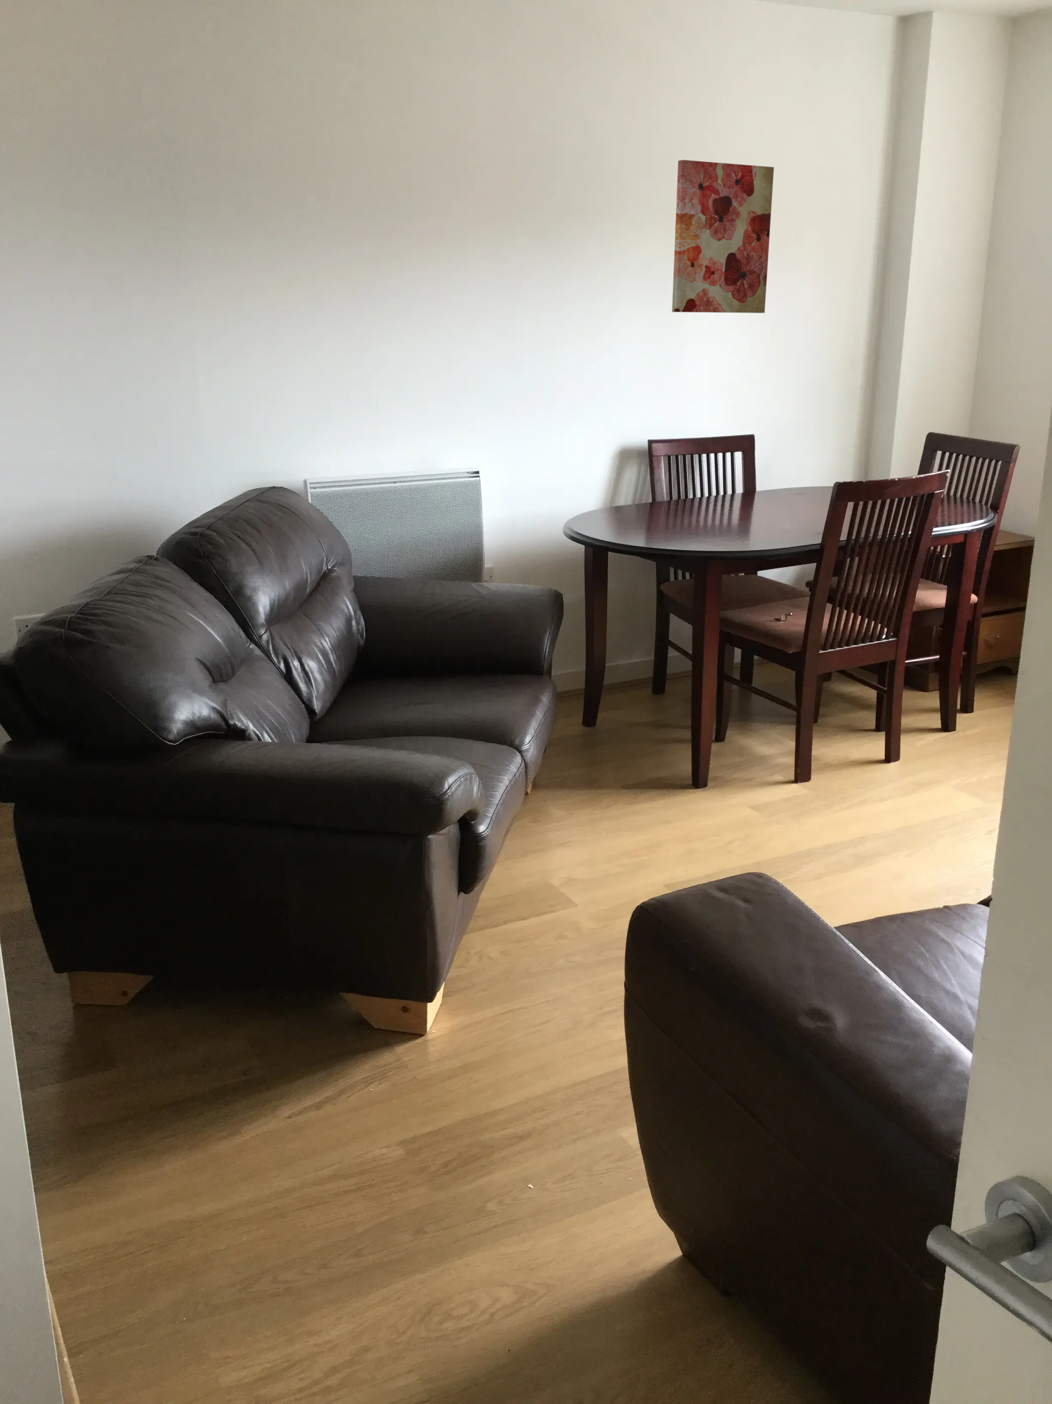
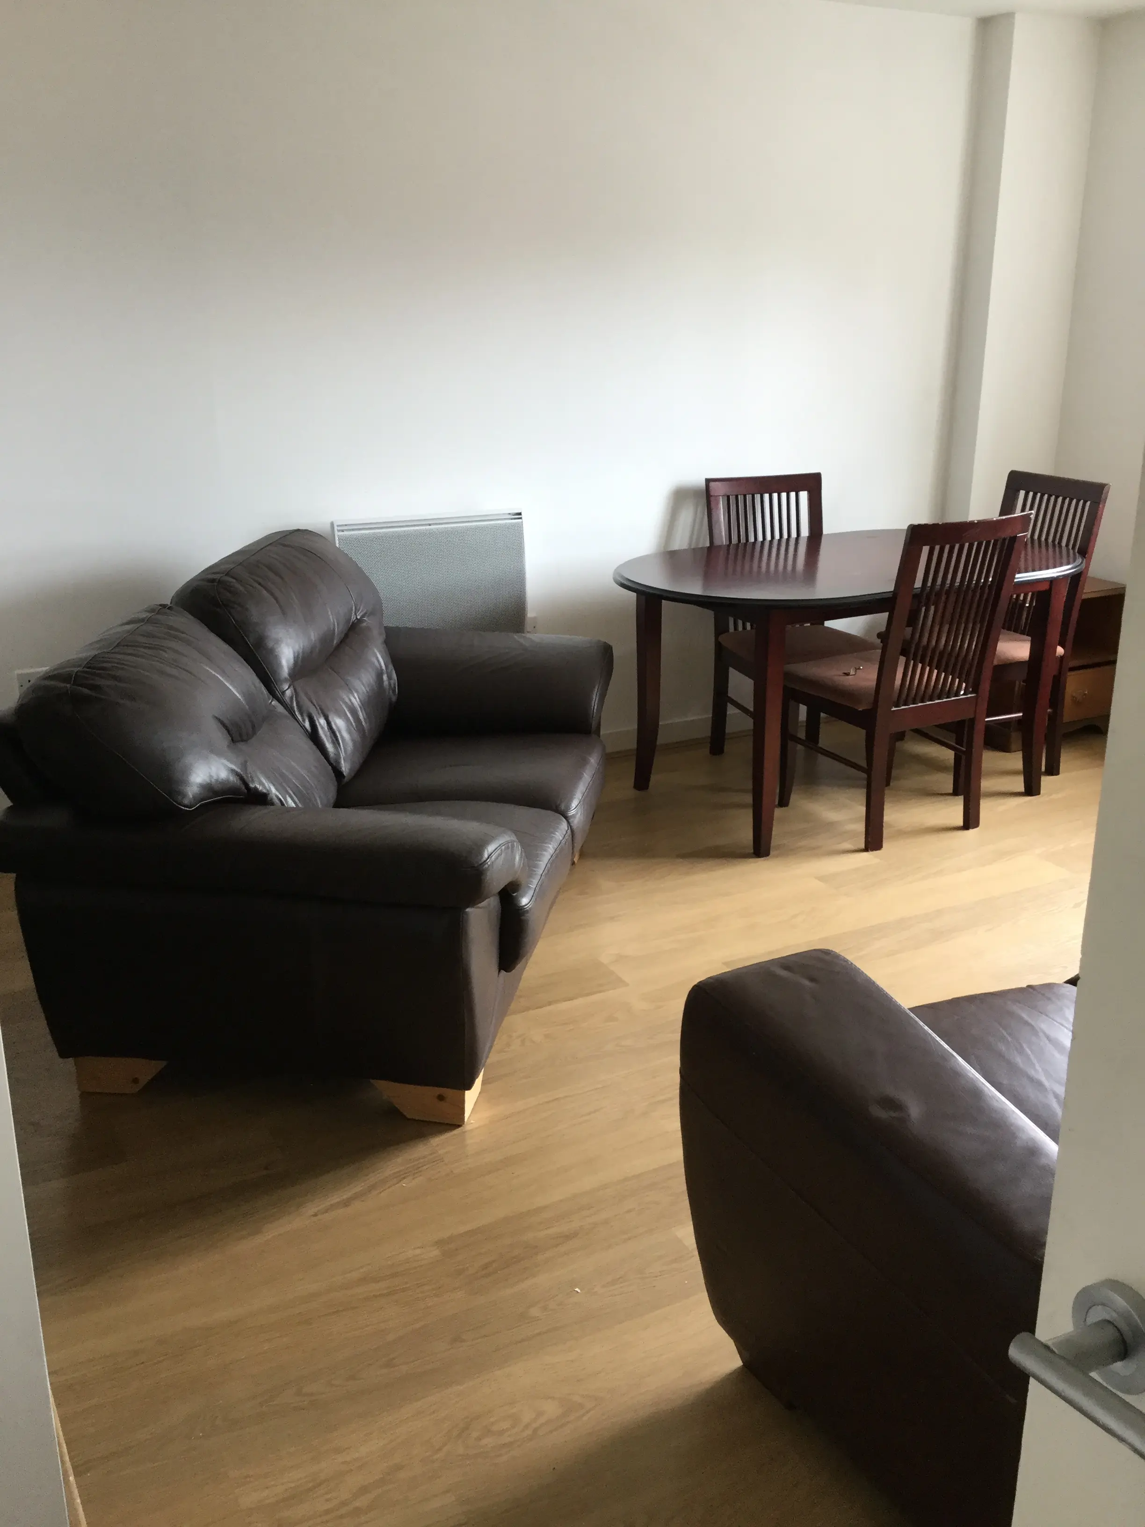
- wall art (723, 239)
